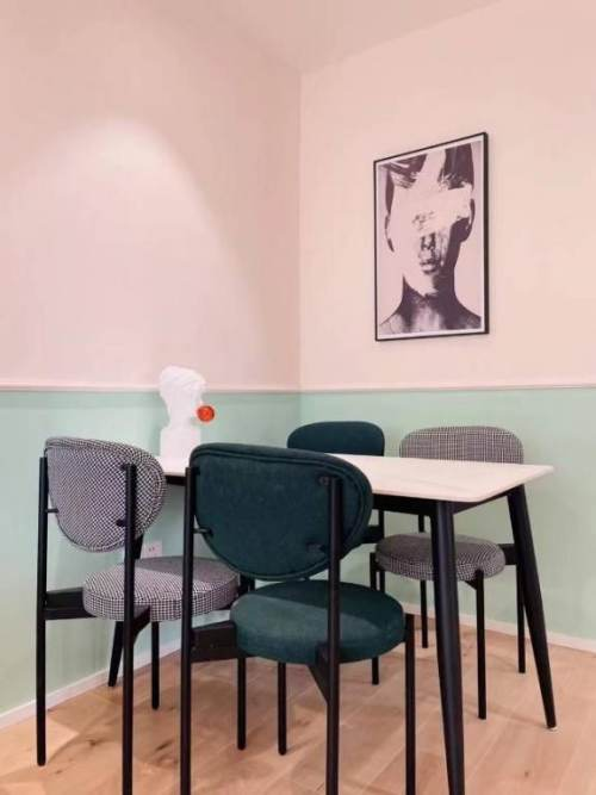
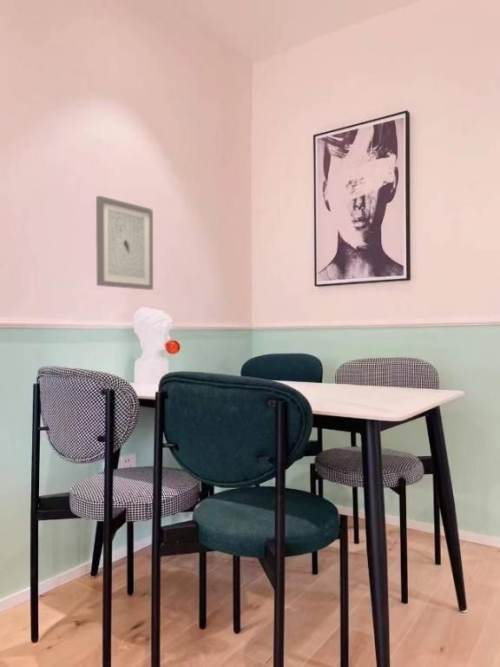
+ wall art (126, 245)
